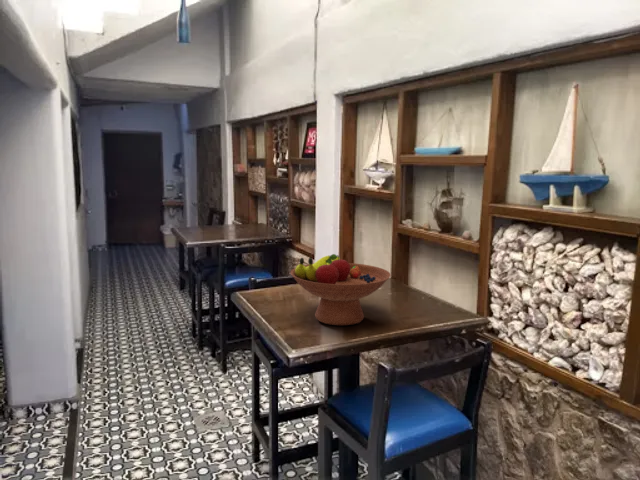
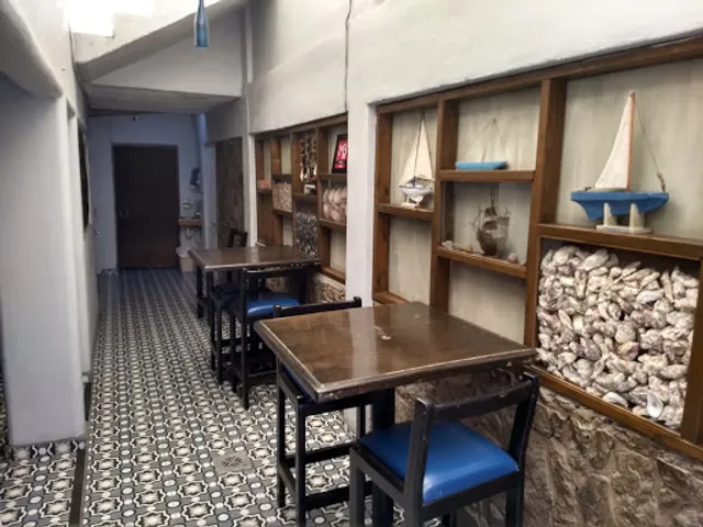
- fruit bowl (340, 286)
